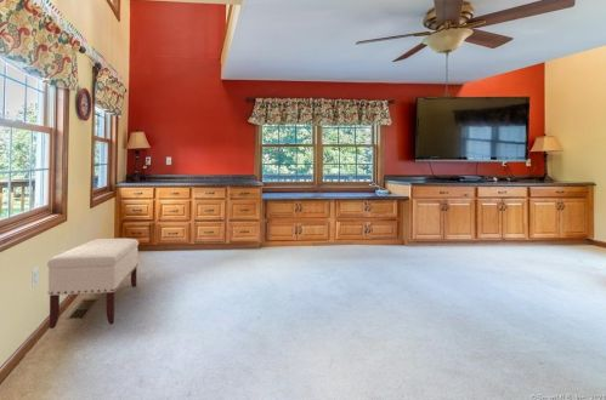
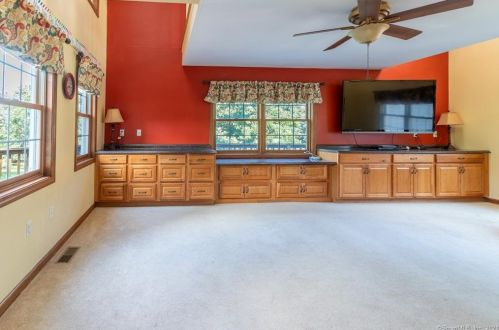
- bench (101, 275)
